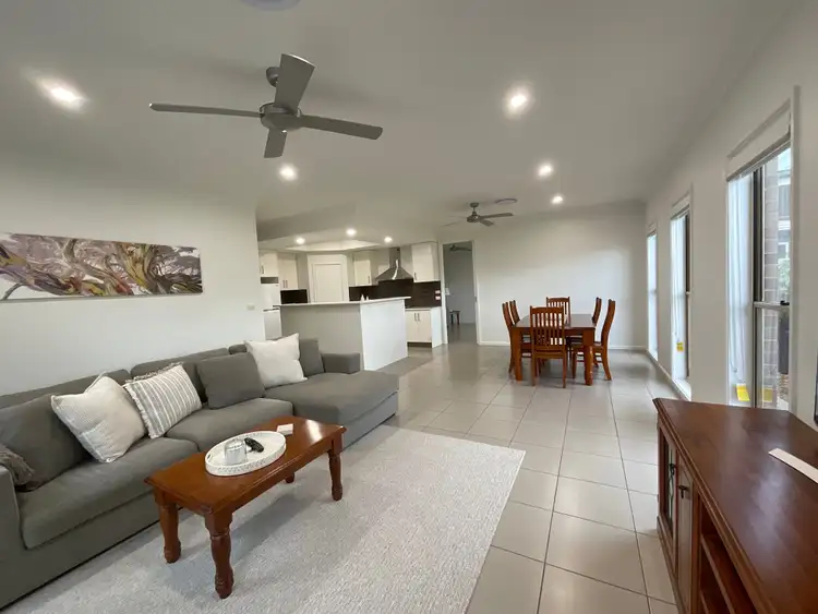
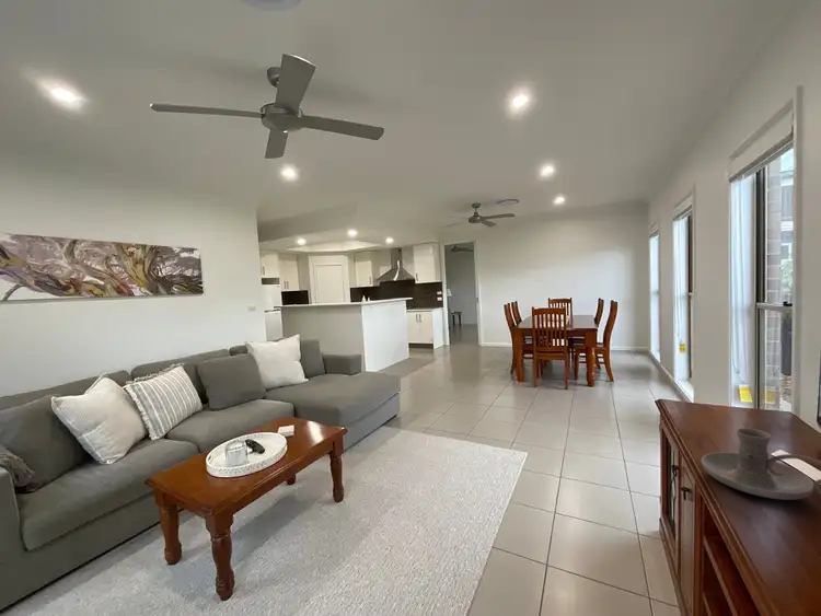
+ candle holder (766, 462)
